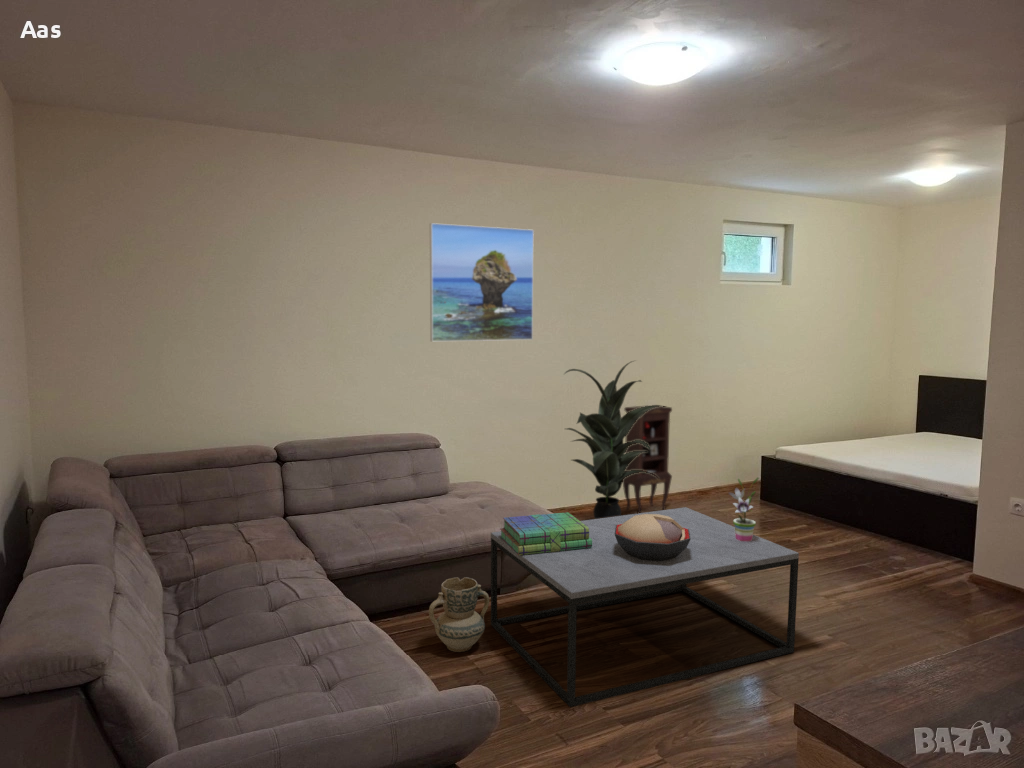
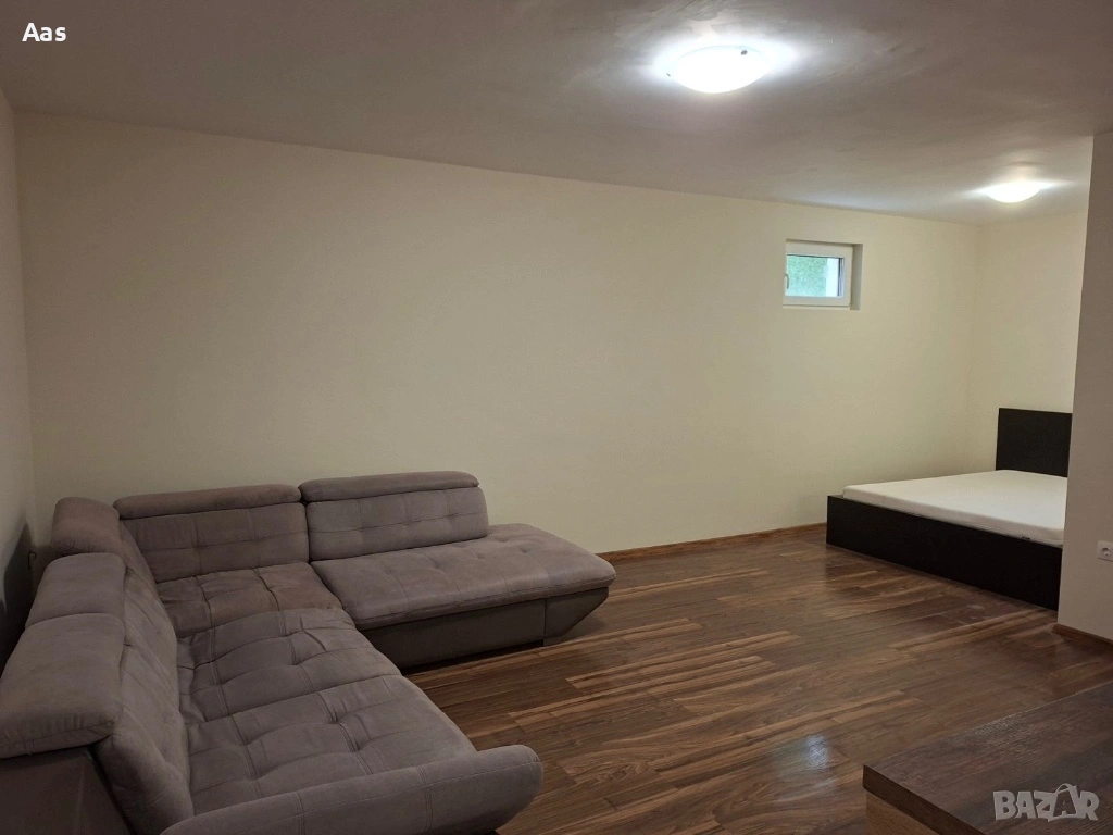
- coffee table (637, 590)
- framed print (483, 284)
- potted plant (740, 507)
- ceramic jug (459, 615)
- stack of books (545, 532)
- cabinet (646, 459)
- indoor plant (614, 449)
- decorative bowl (652, 533)
